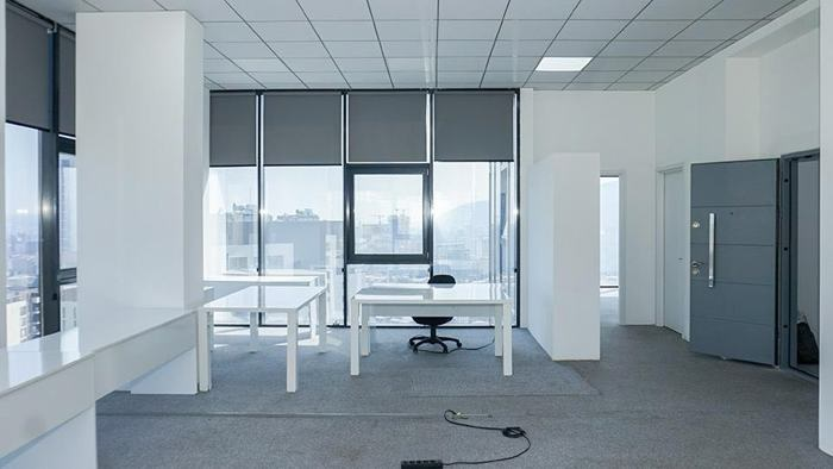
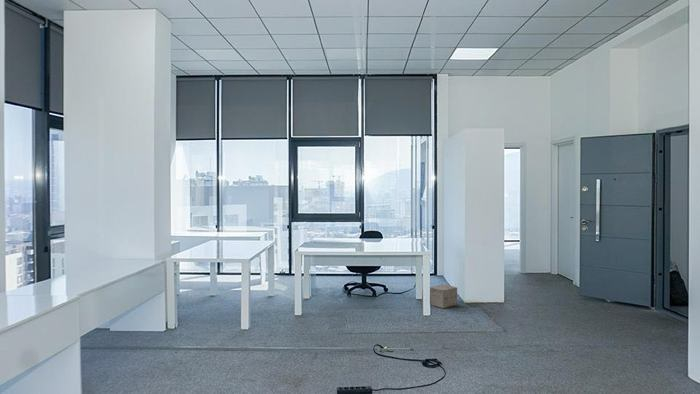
+ cardboard box (443, 295)
